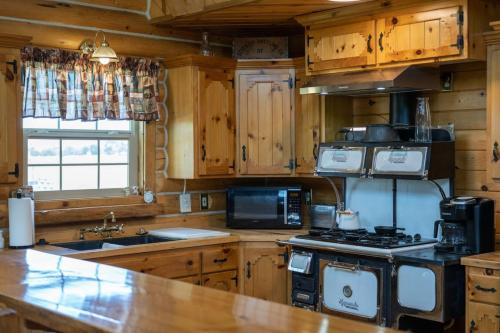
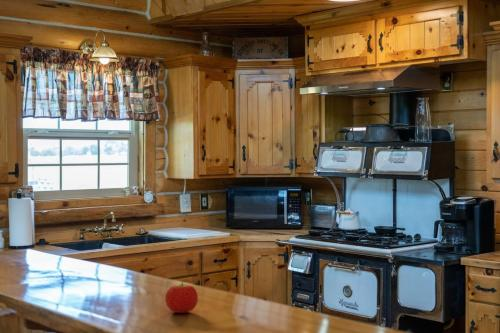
+ fruit (181, 296)
